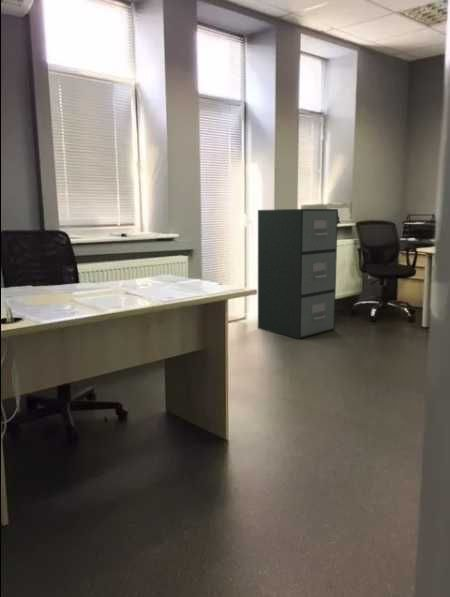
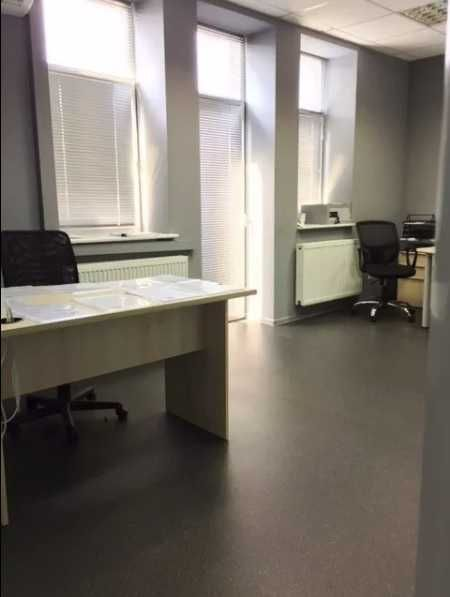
- filing cabinet (298, 270)
